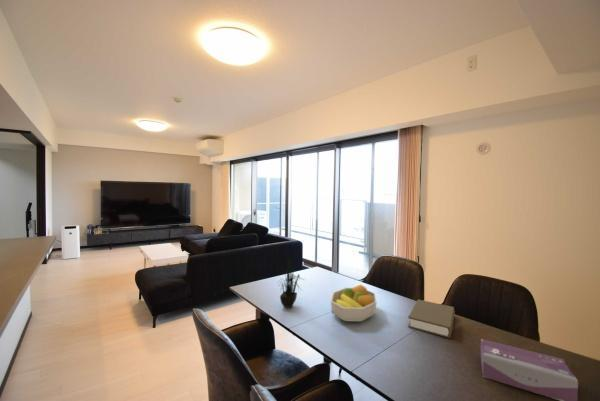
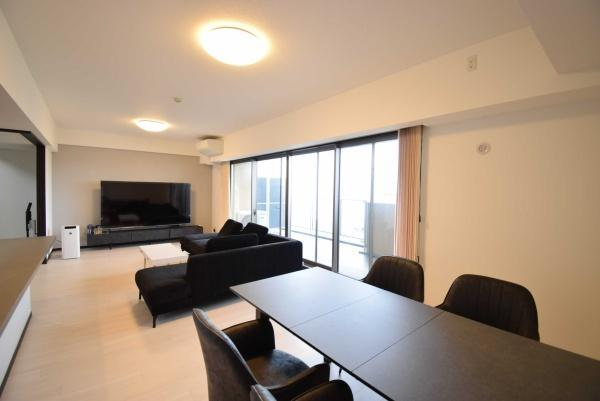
- book (432, 316)
- tissue box (522, 366)
- potted plant (290, 277)
- fruit bowl (353, 301)
